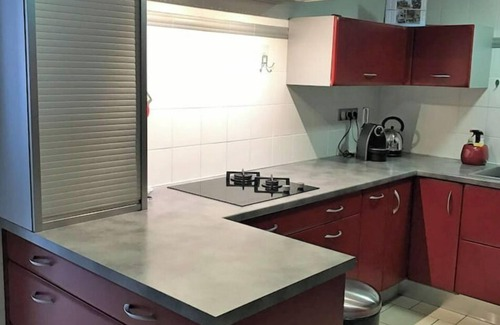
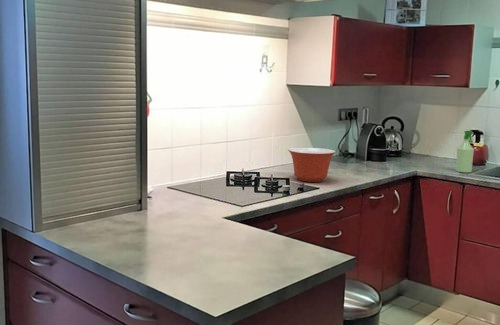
+ spray bottle (465, 151)
+ mixing bowl (311, 165)
